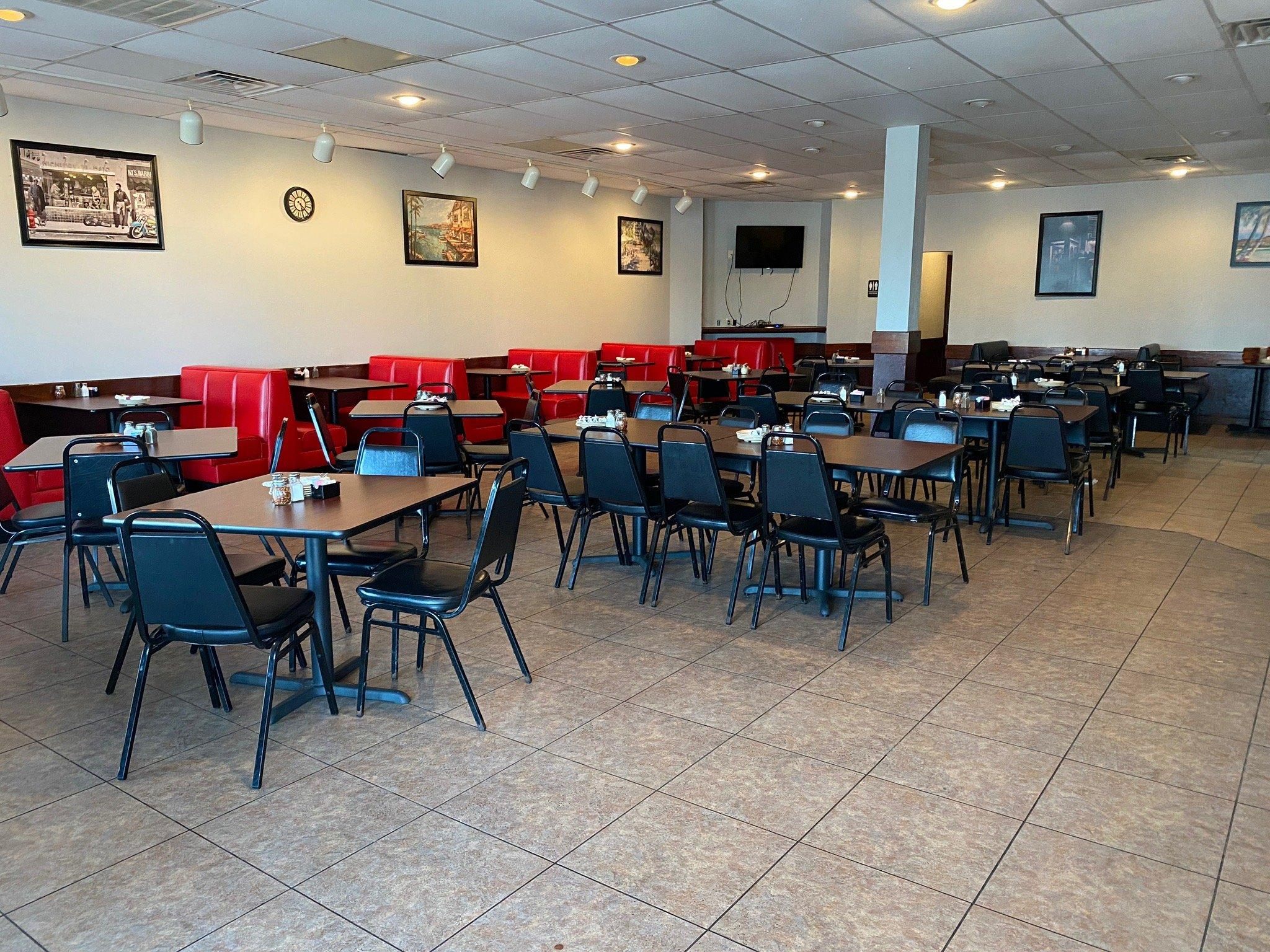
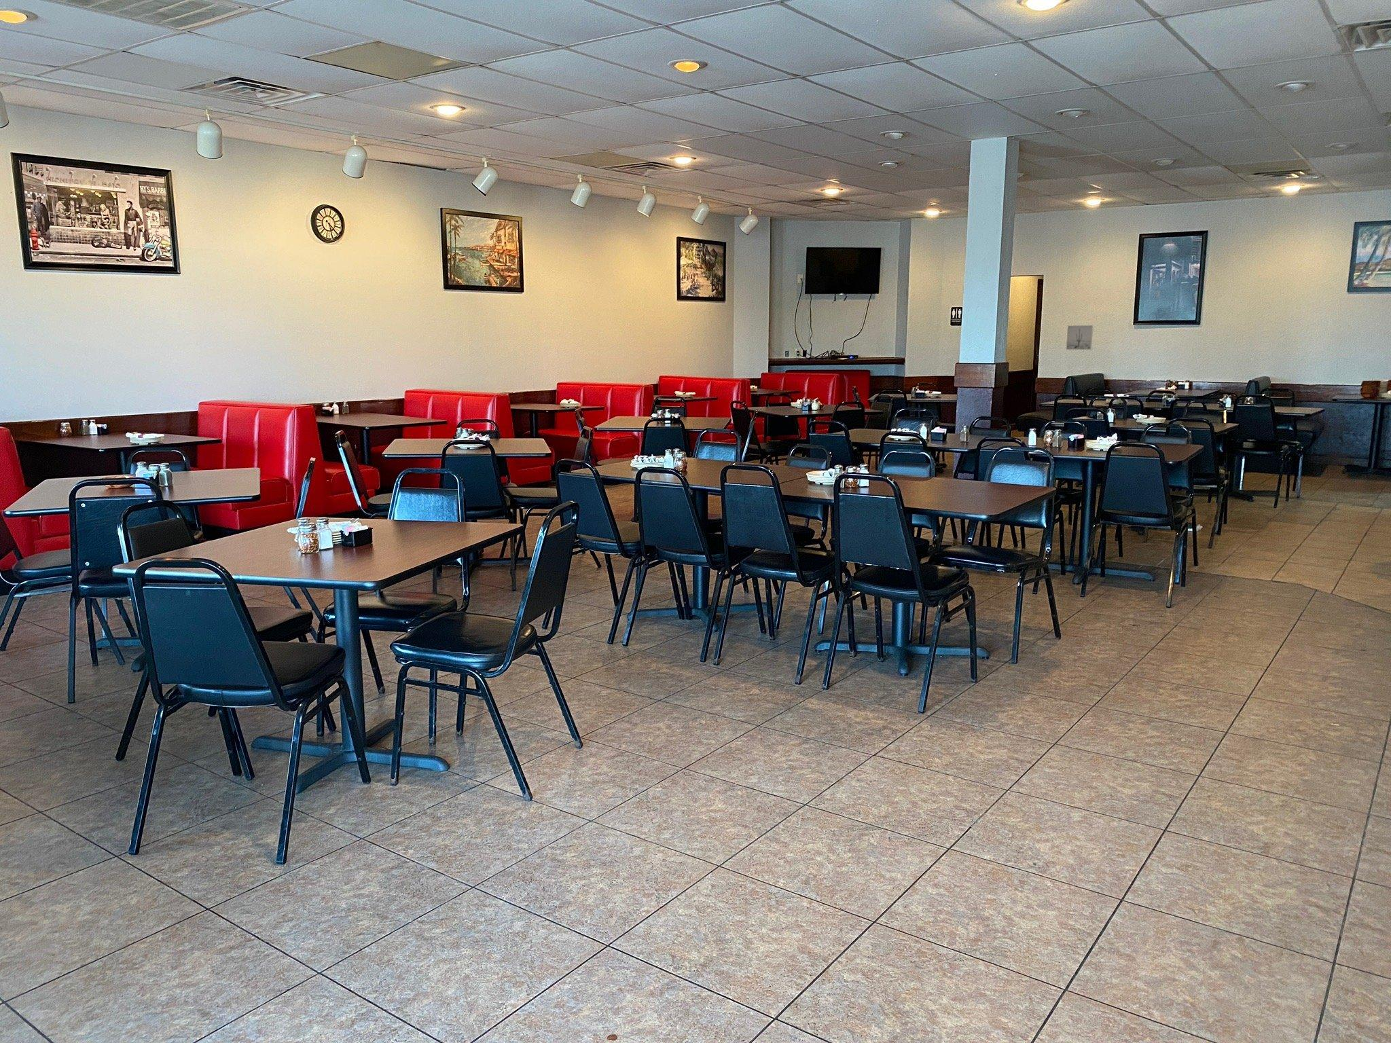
+ wall art (1079, 337)
